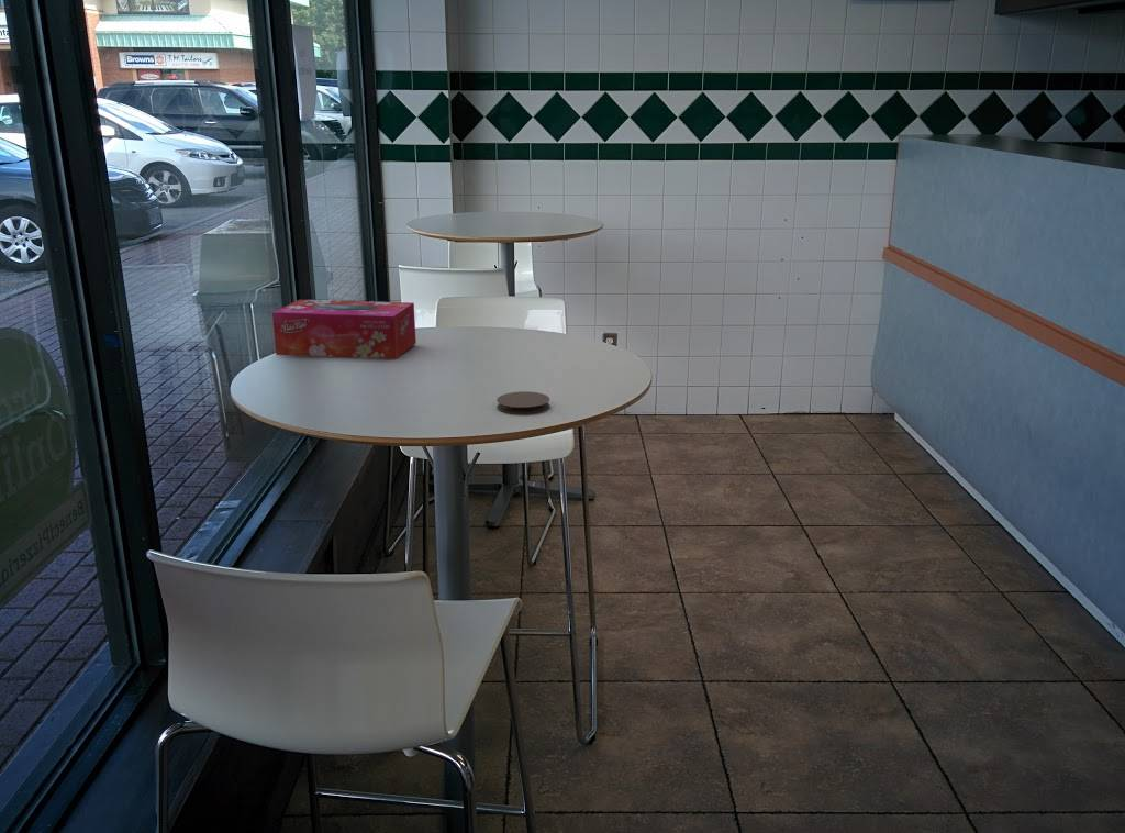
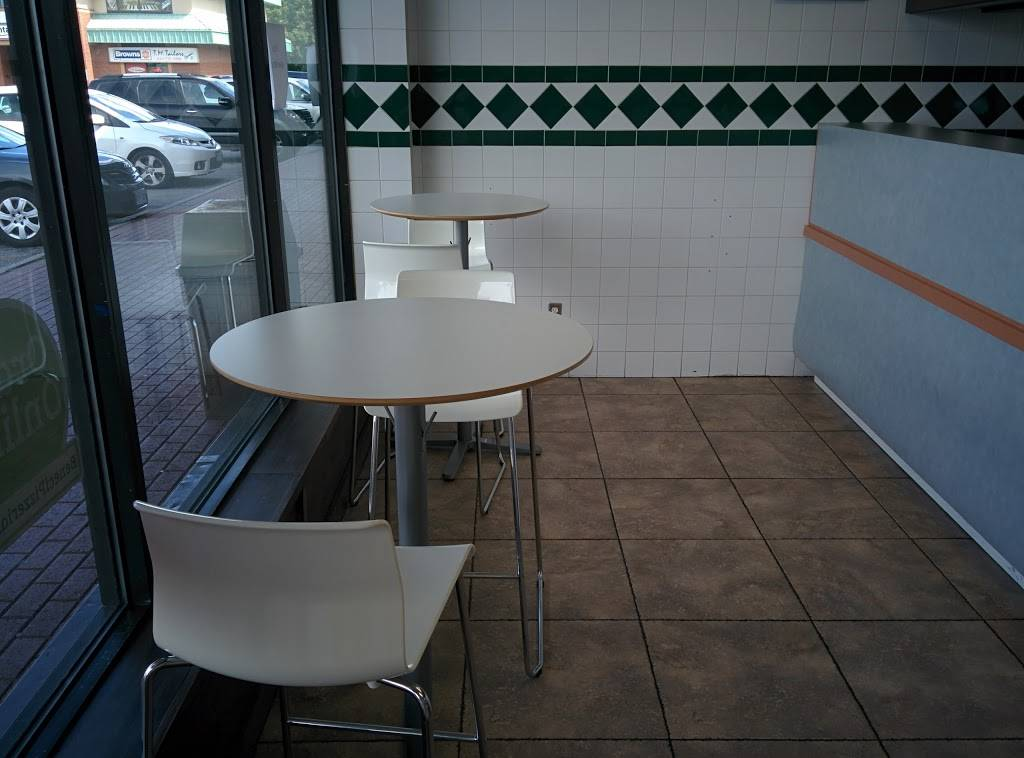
- tissue box (346, 327)
- coaster (523, 402)
